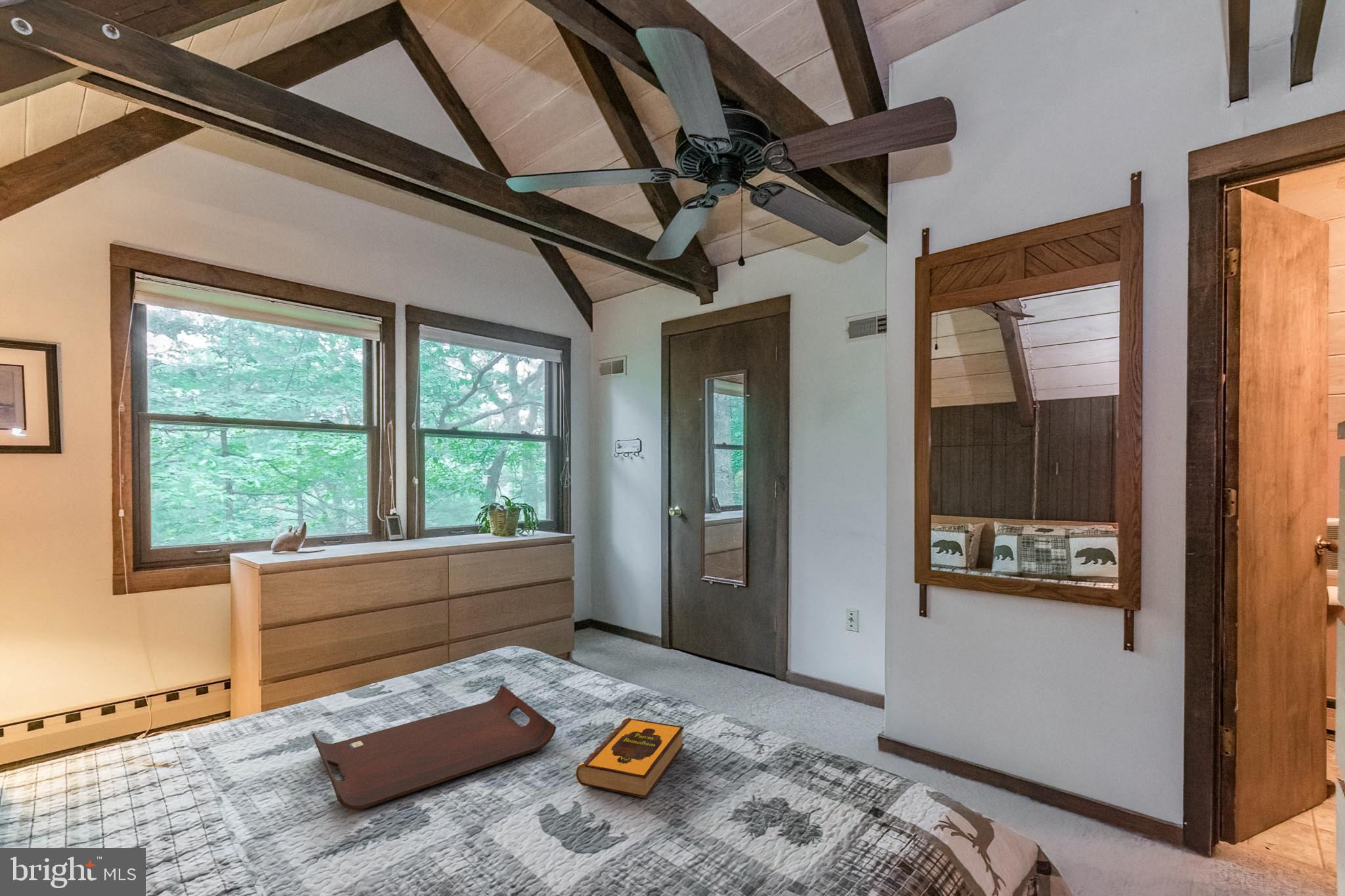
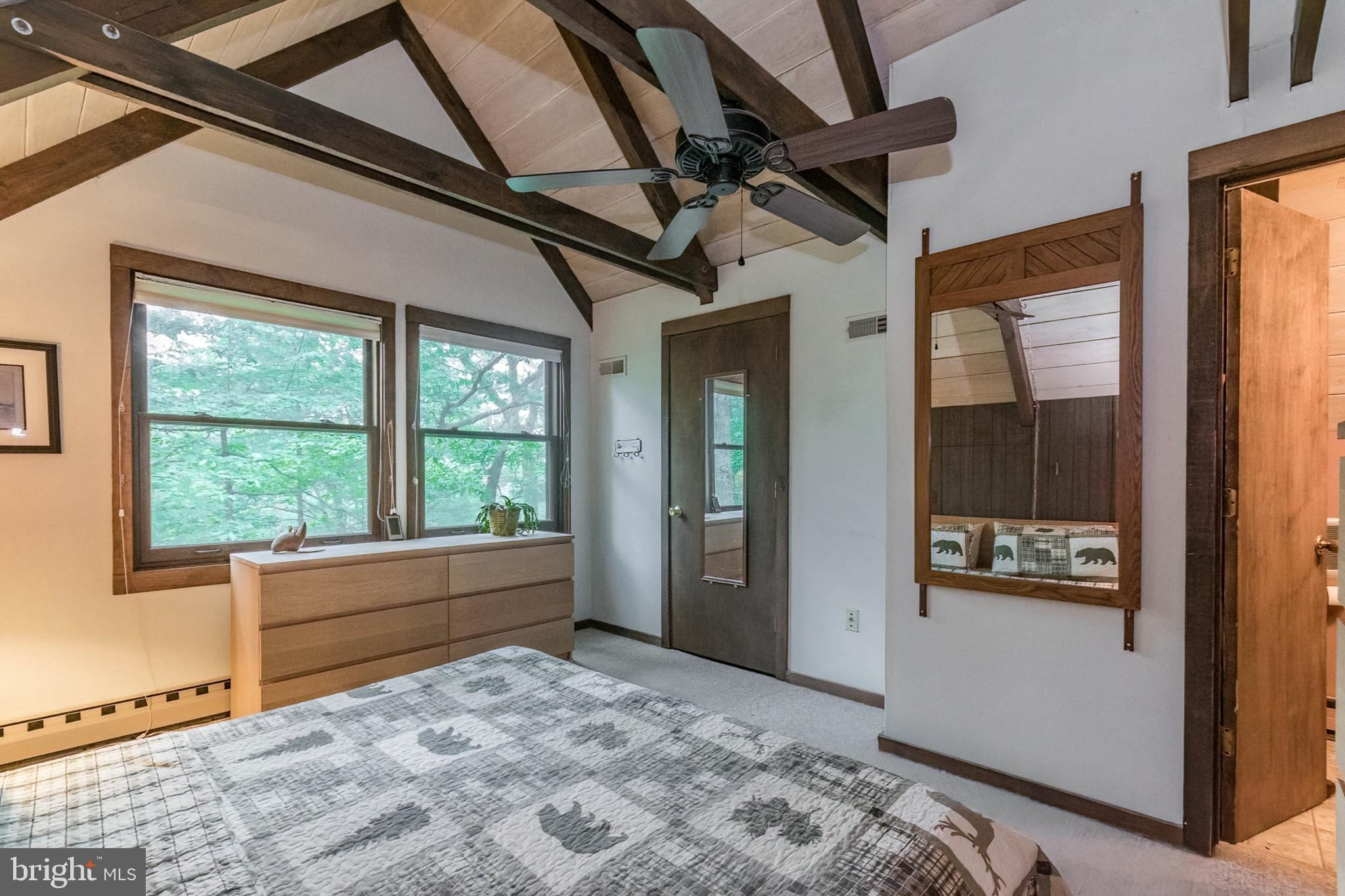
- serving tray (435, 738)
- hardback book (632, 754)
